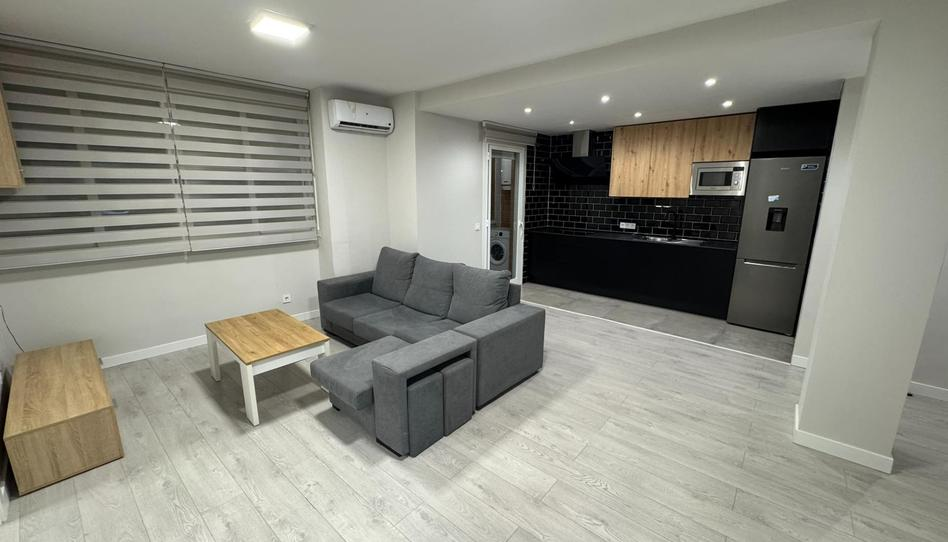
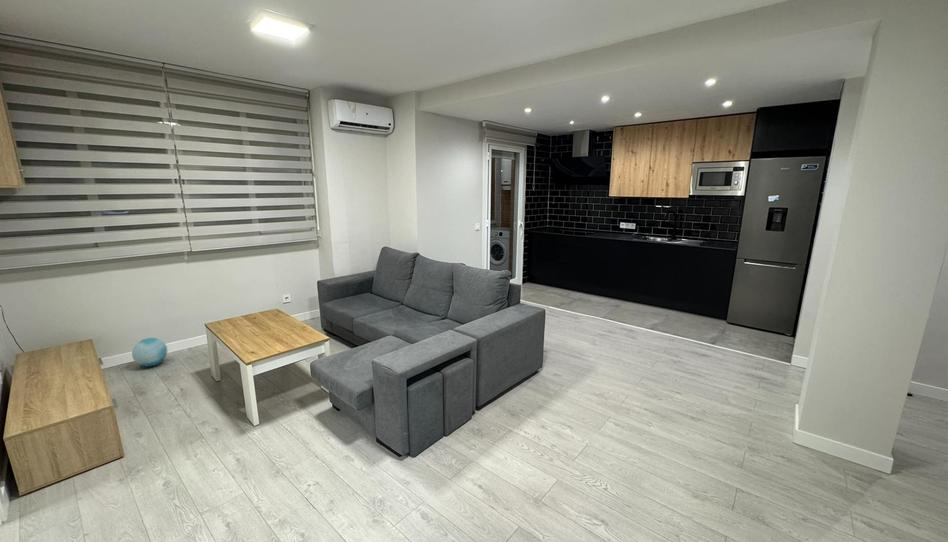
+ ball (150, 352)
